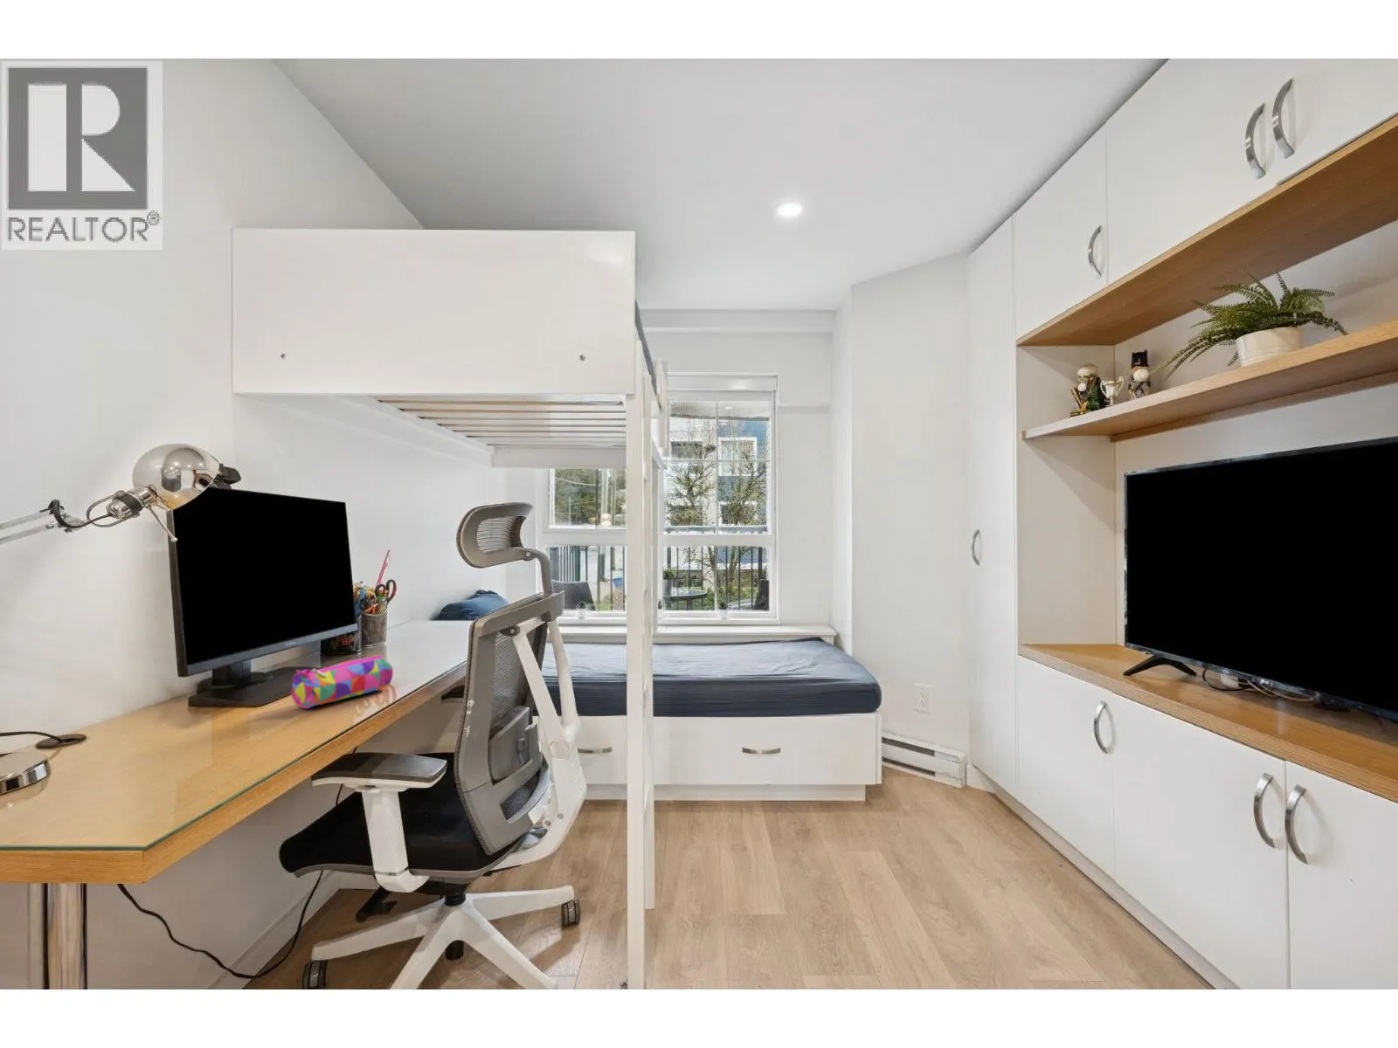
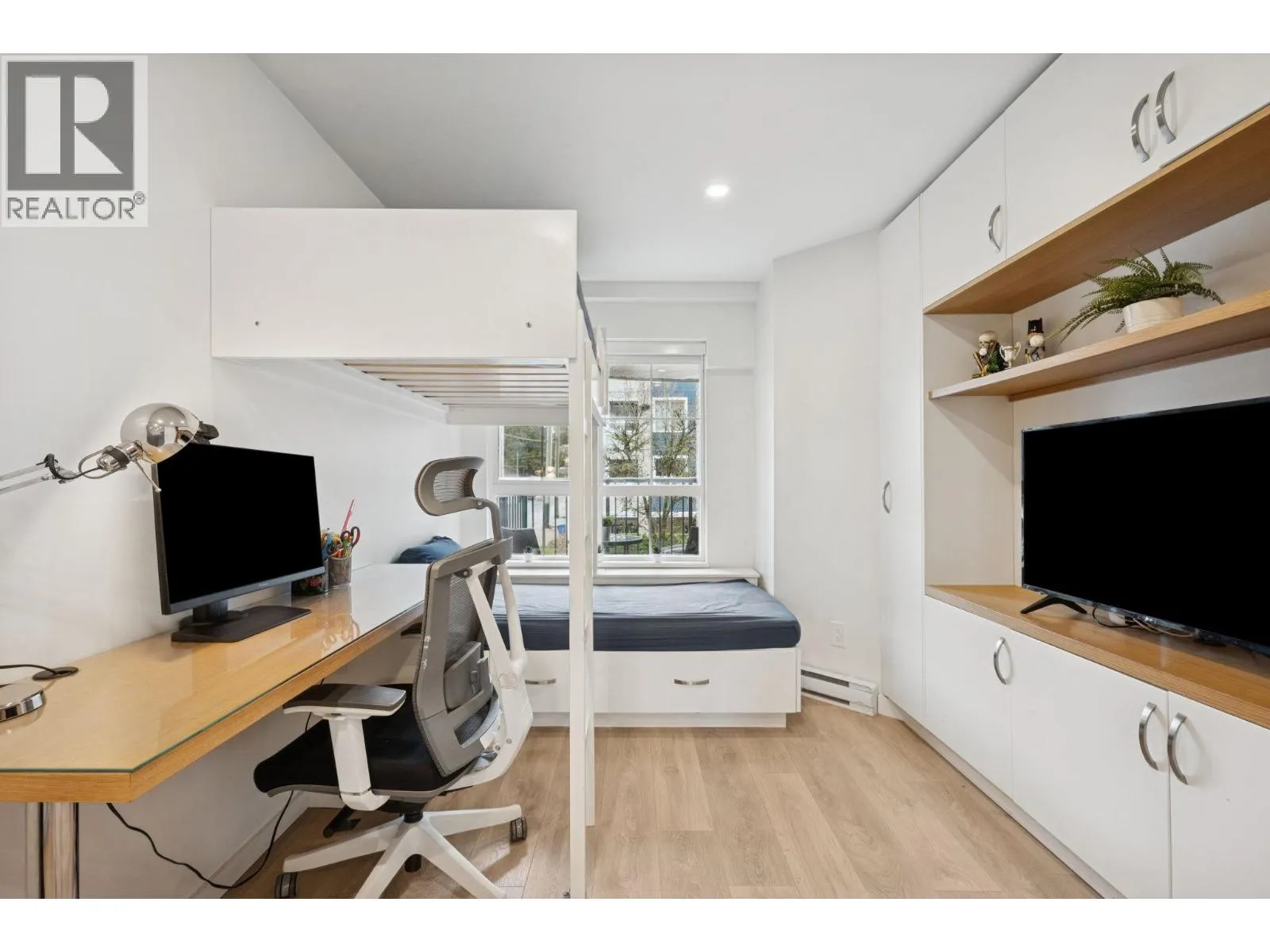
- pencil case (343, 679)
